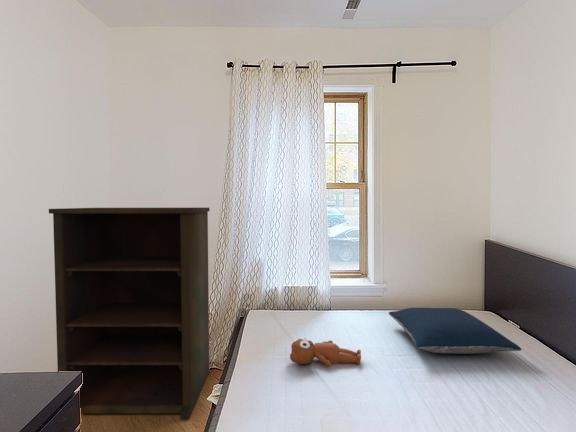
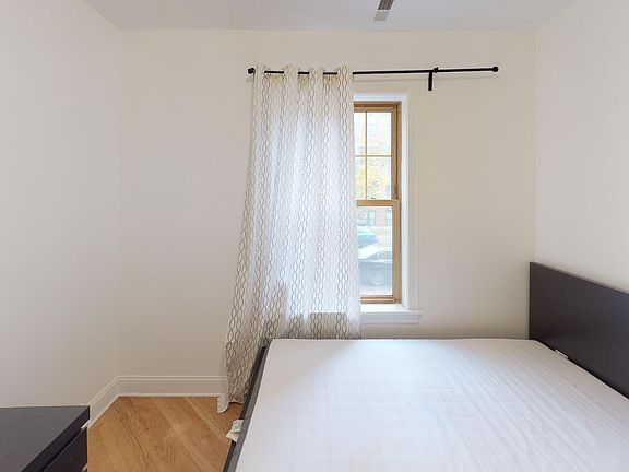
- shelving unit (138, 301)
- pillow (445, 328)
- teddy bear (325, 351)
